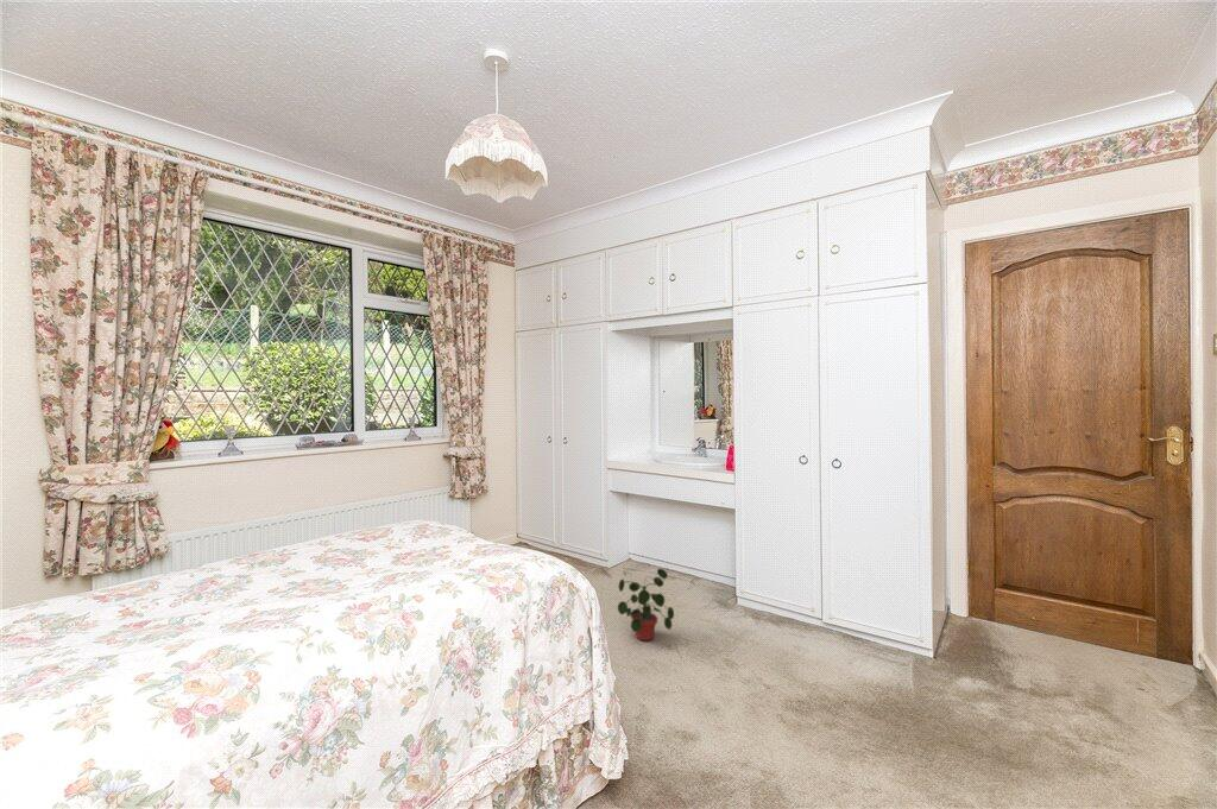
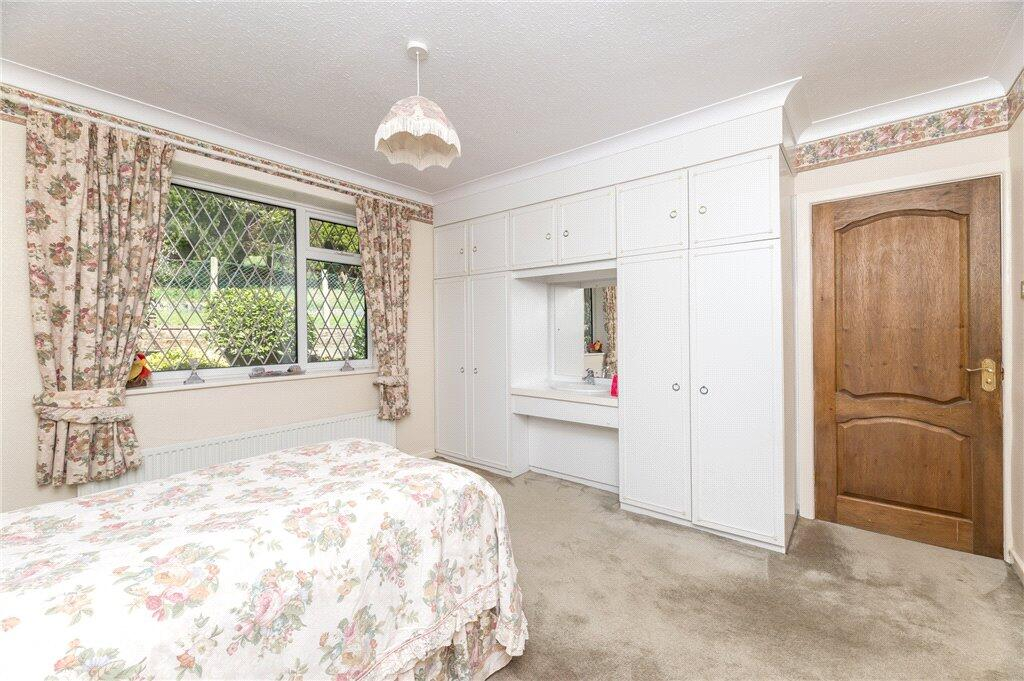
- potted plant (647, 601)
